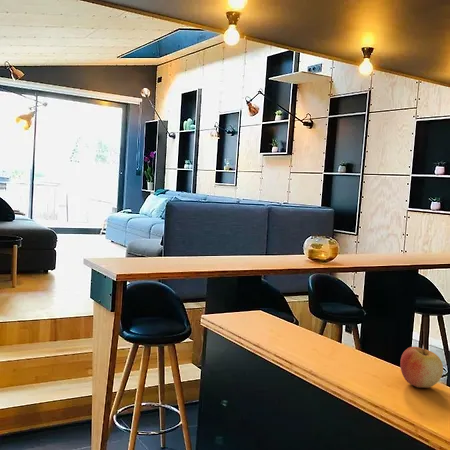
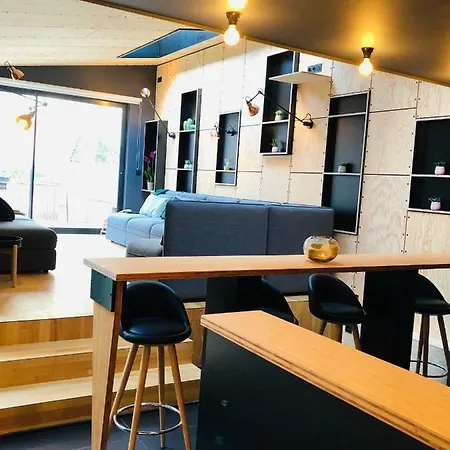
- apple (421, 365)
